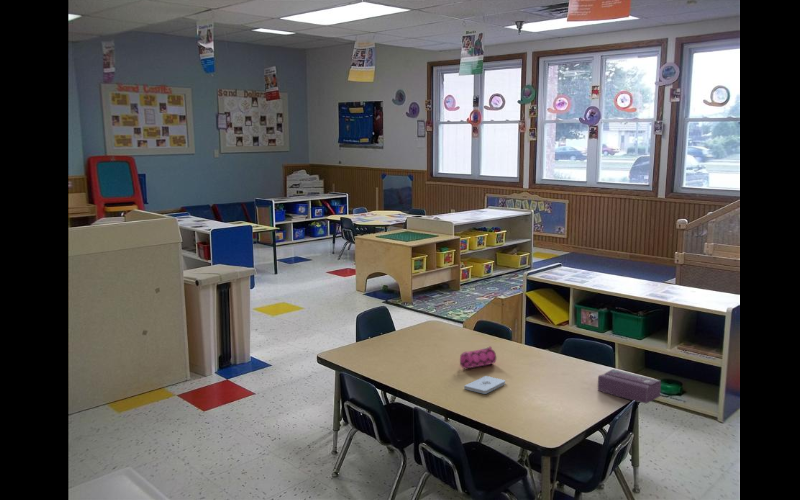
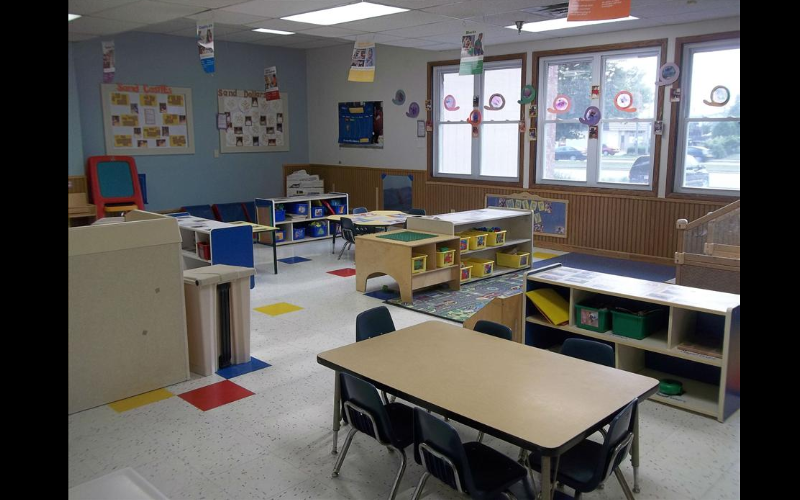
- notepad (485, 384)
- pencil case (477, 357)
- tissue box (628, 385)
